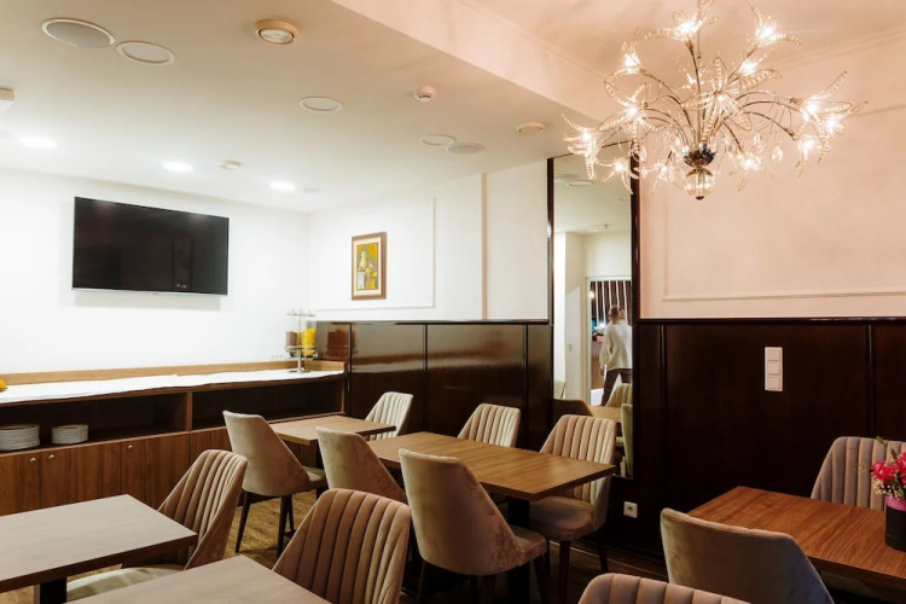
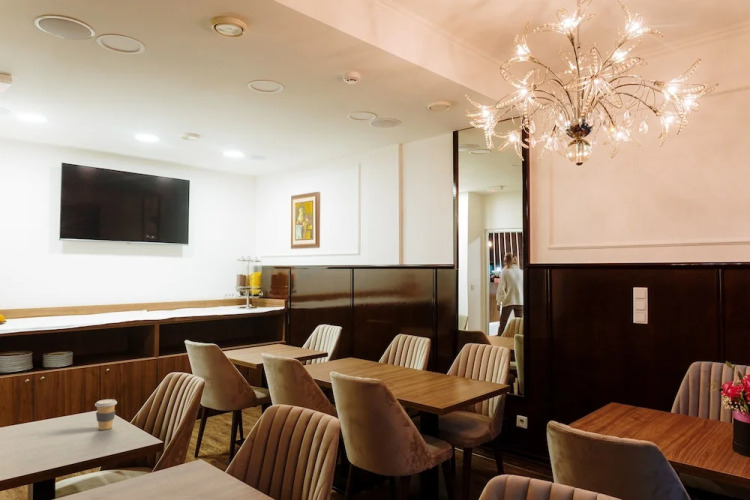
+ coffee cup (105, 414)
